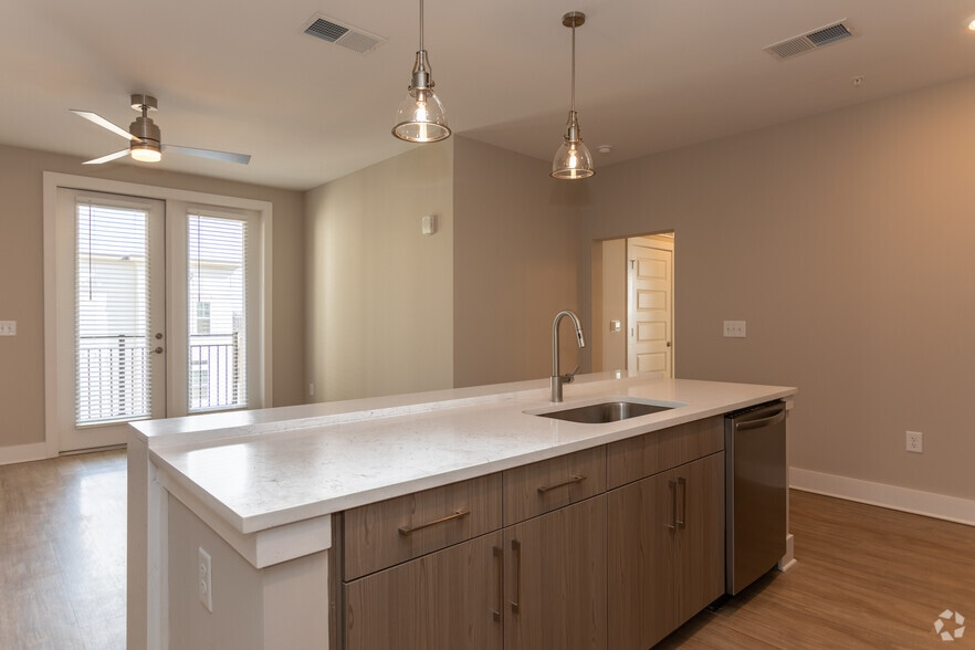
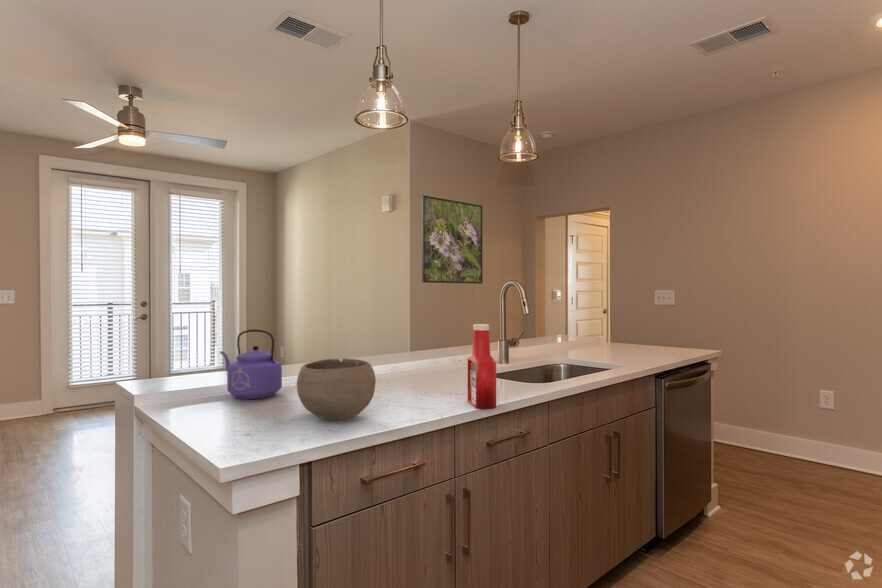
+ soap bottle (481, 364)
+ kettle (248, 361)
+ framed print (453, 242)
+ bowl (336, 389)
